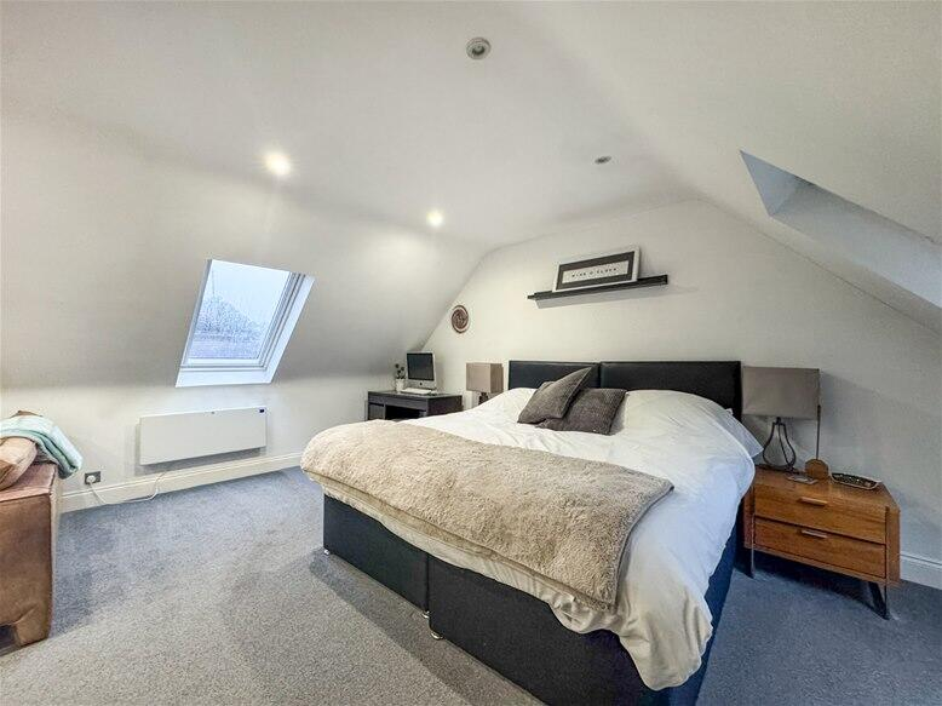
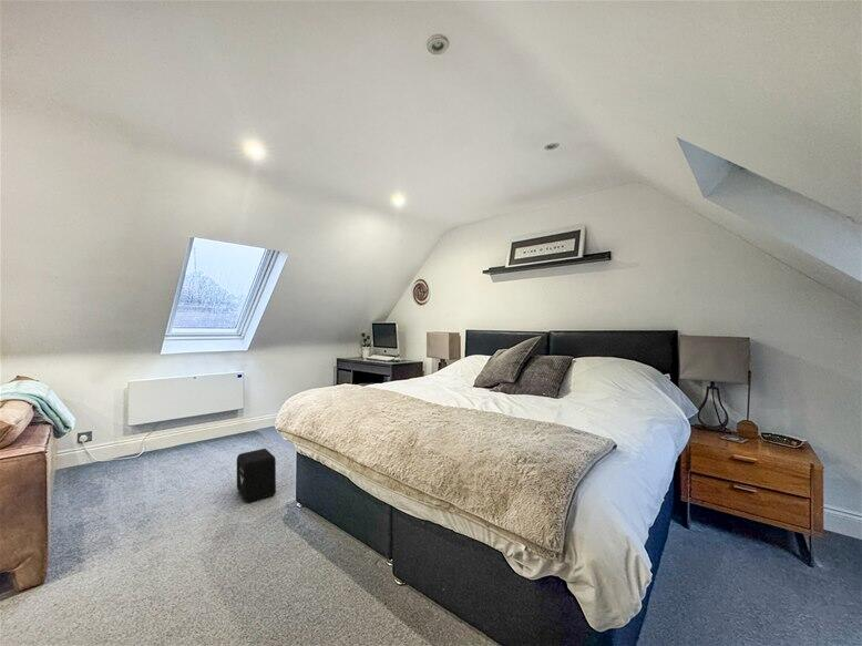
+ air purifier (255, 473)
